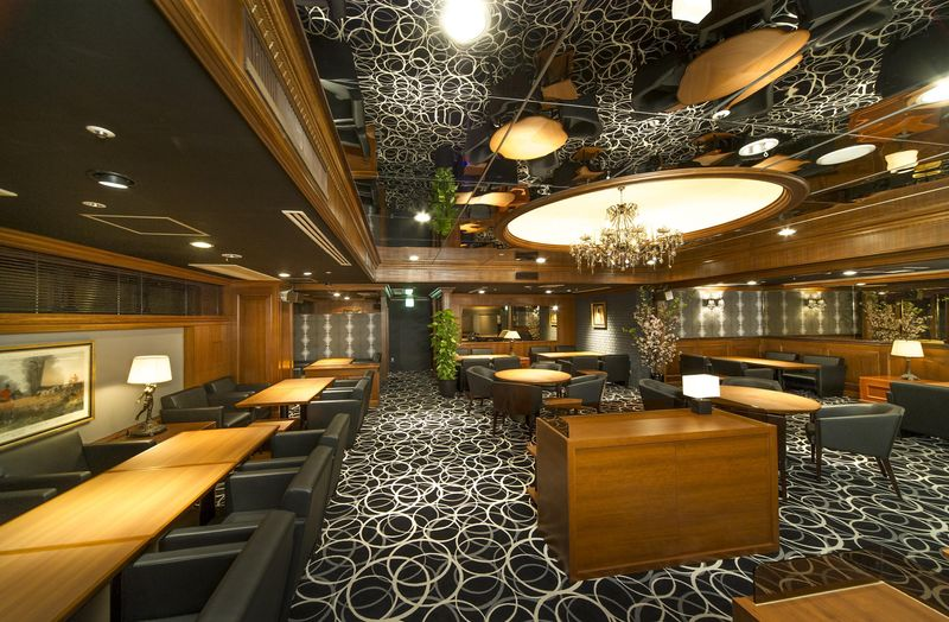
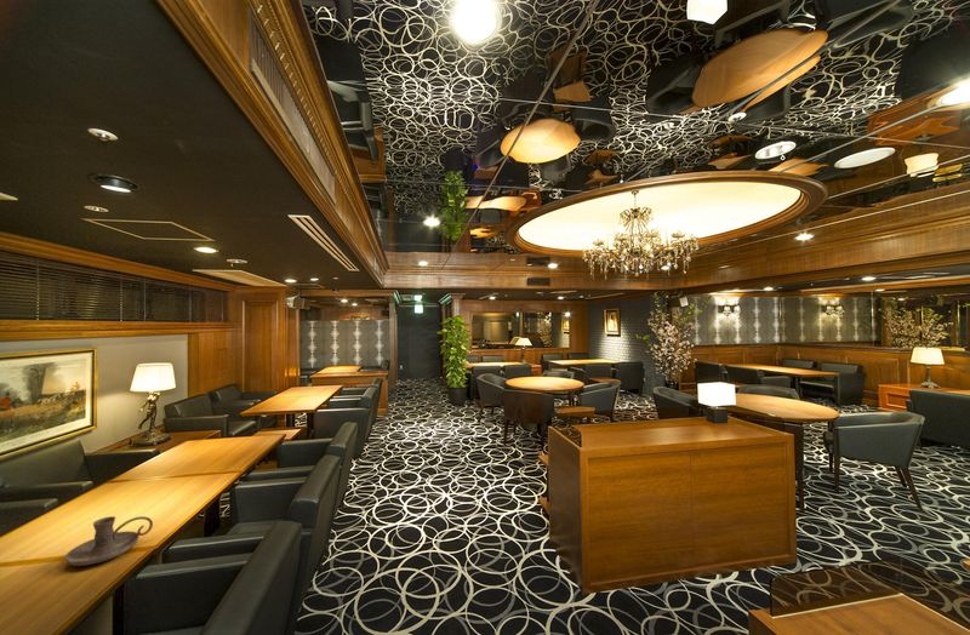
+ candle holder (112, 534)
